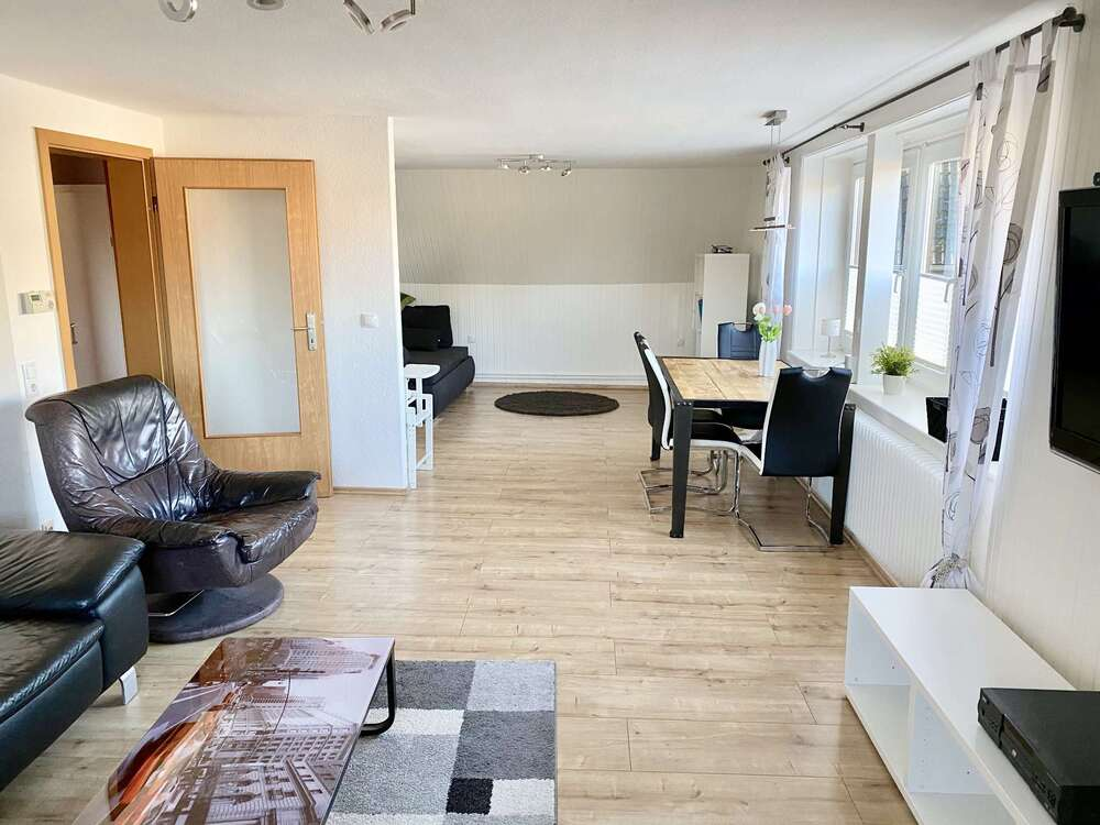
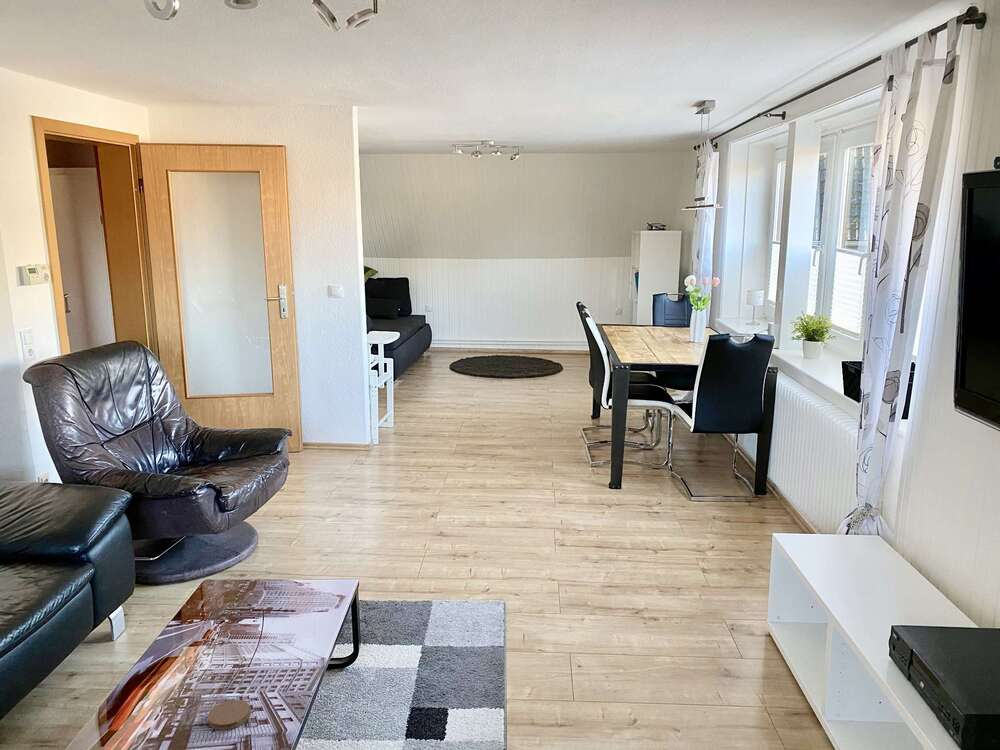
+ coaster (229, 714)
